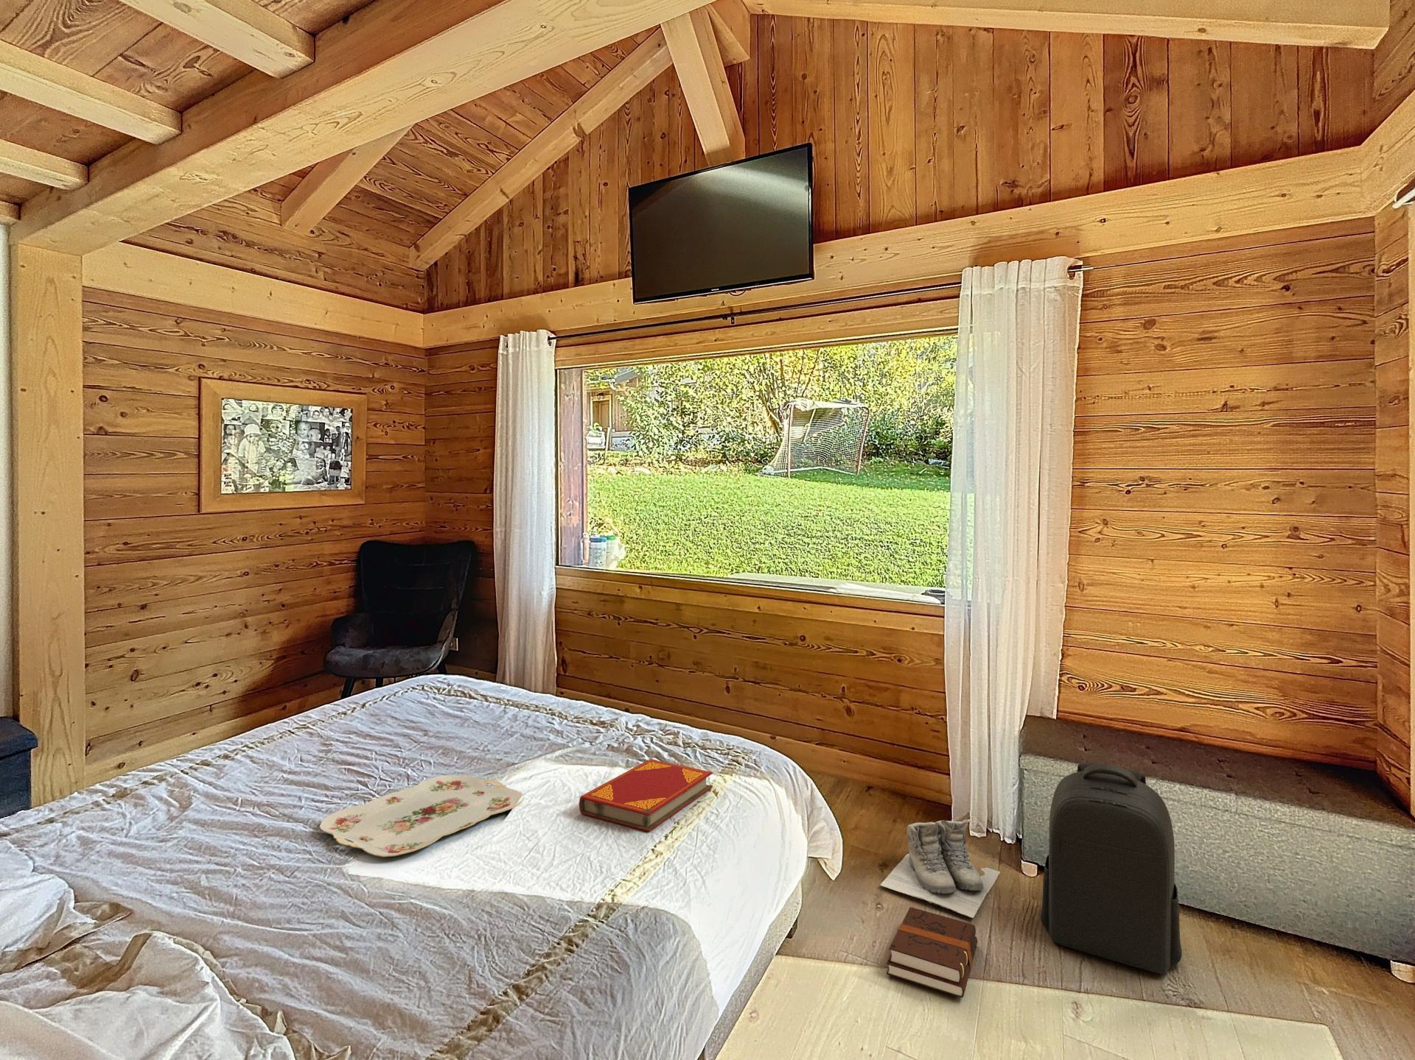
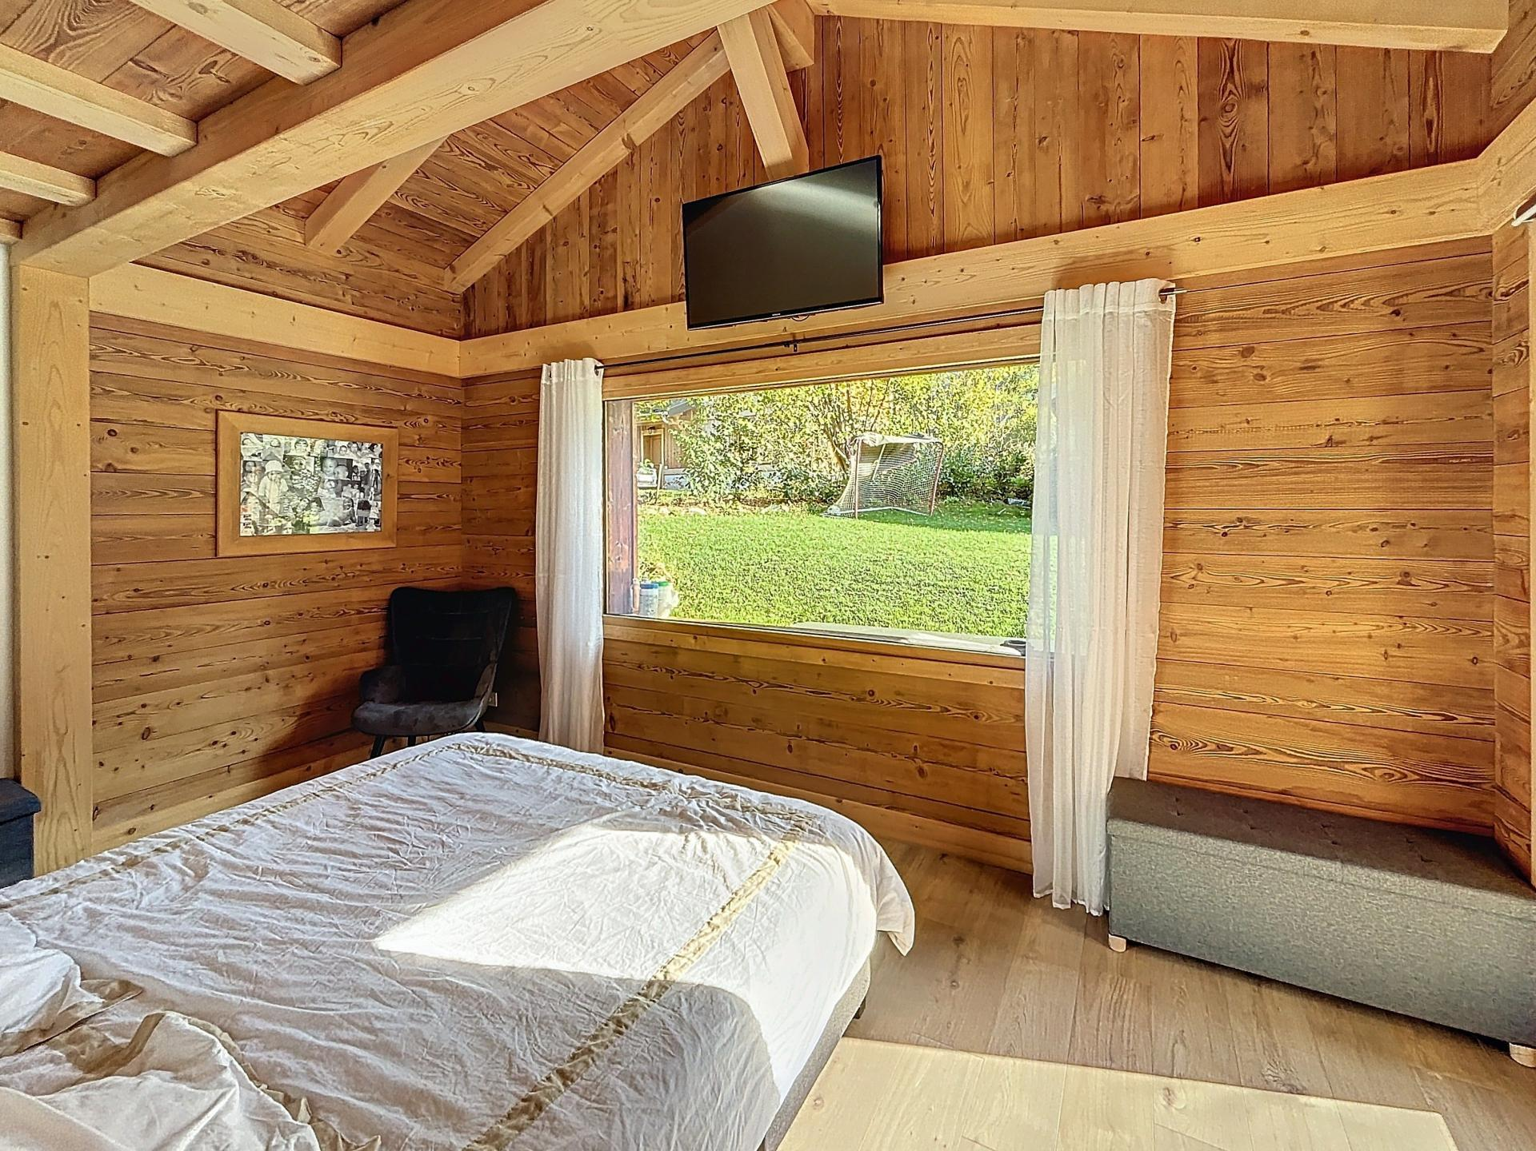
- backpack (1109, 848)
- serving tray (427, 812)
- boots (941, 851)
- hardback book (933, 948)
- hardback book (648, 792)
